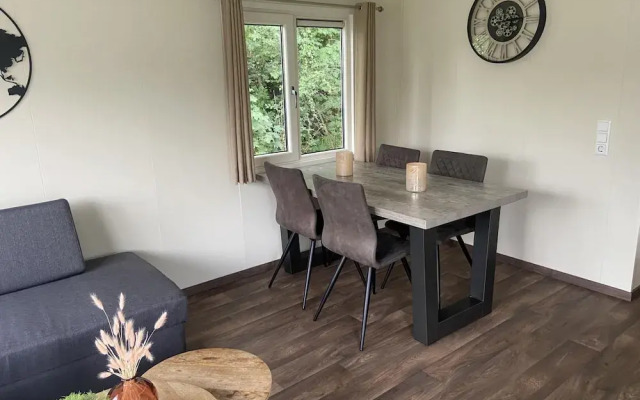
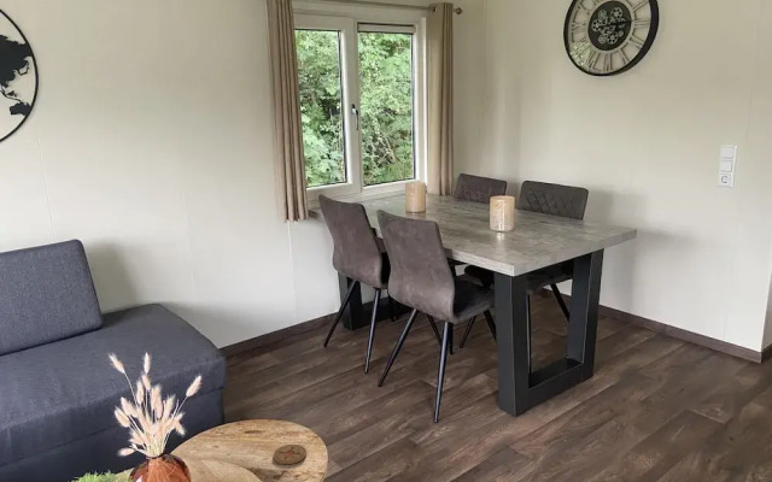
+ coaster (290, 453)
